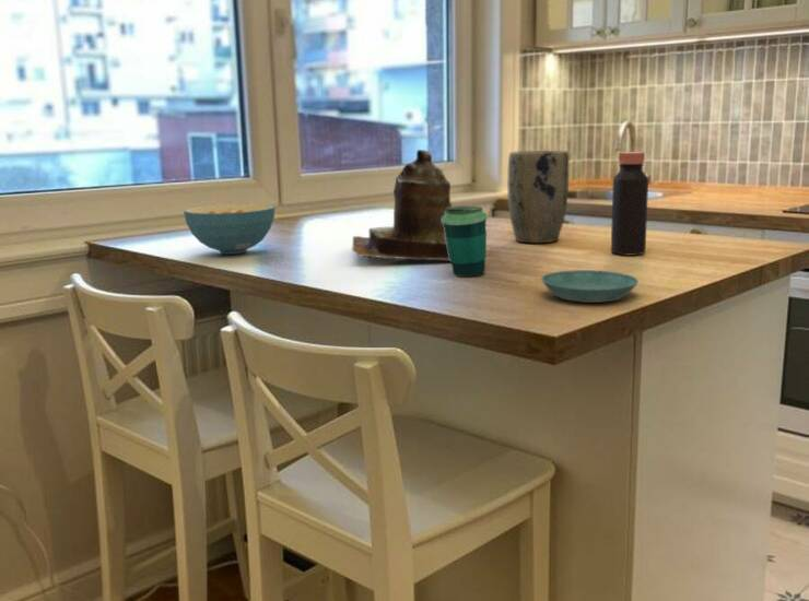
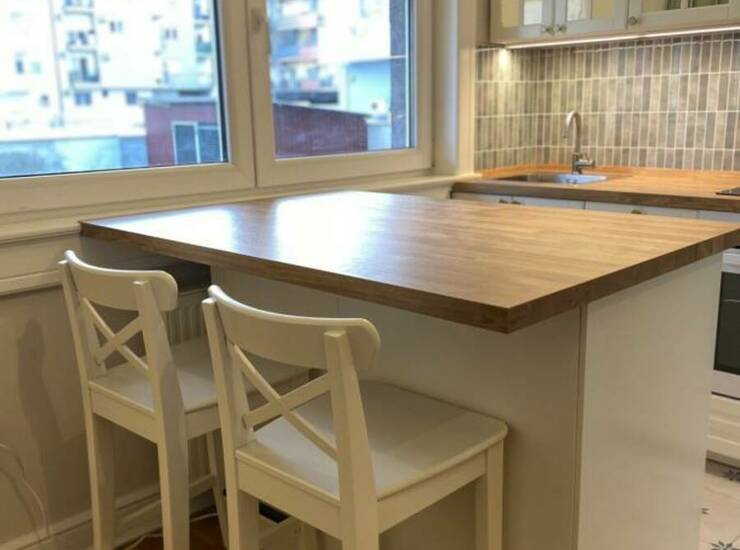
- bottle (630, 203)
- saucer (588, 286)
- cup (465, 241)
- plant pot (537, 196)
- cereal bowl (232, 229)
- teapot (411, 202)
